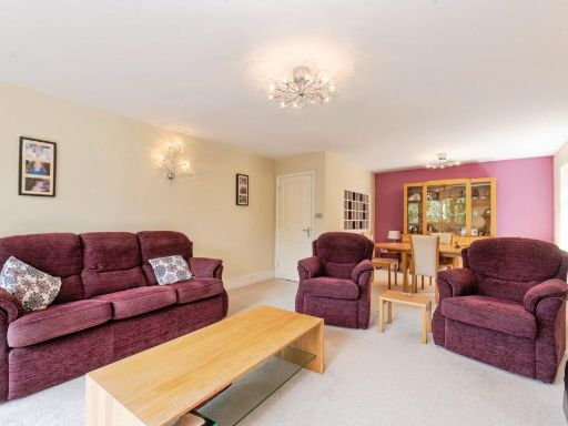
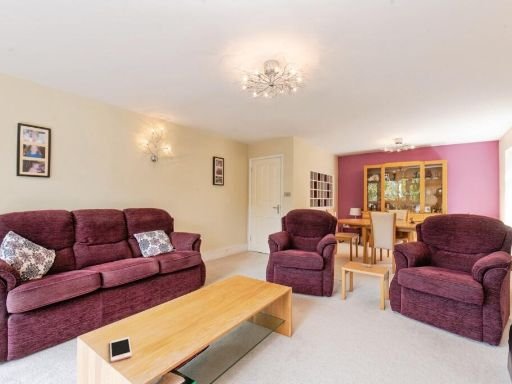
+ cell phone (120, 348)
